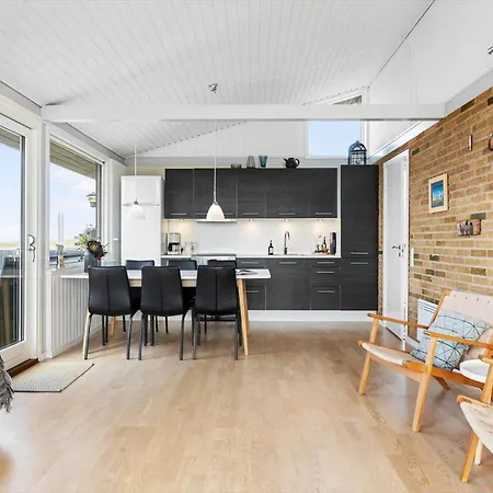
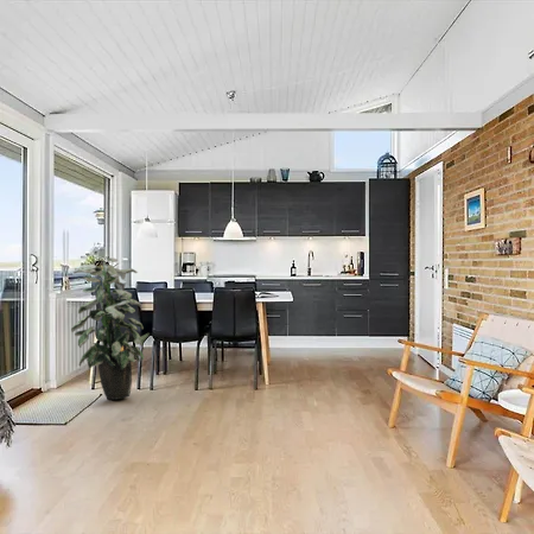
+ indoor plant (109, 328)
